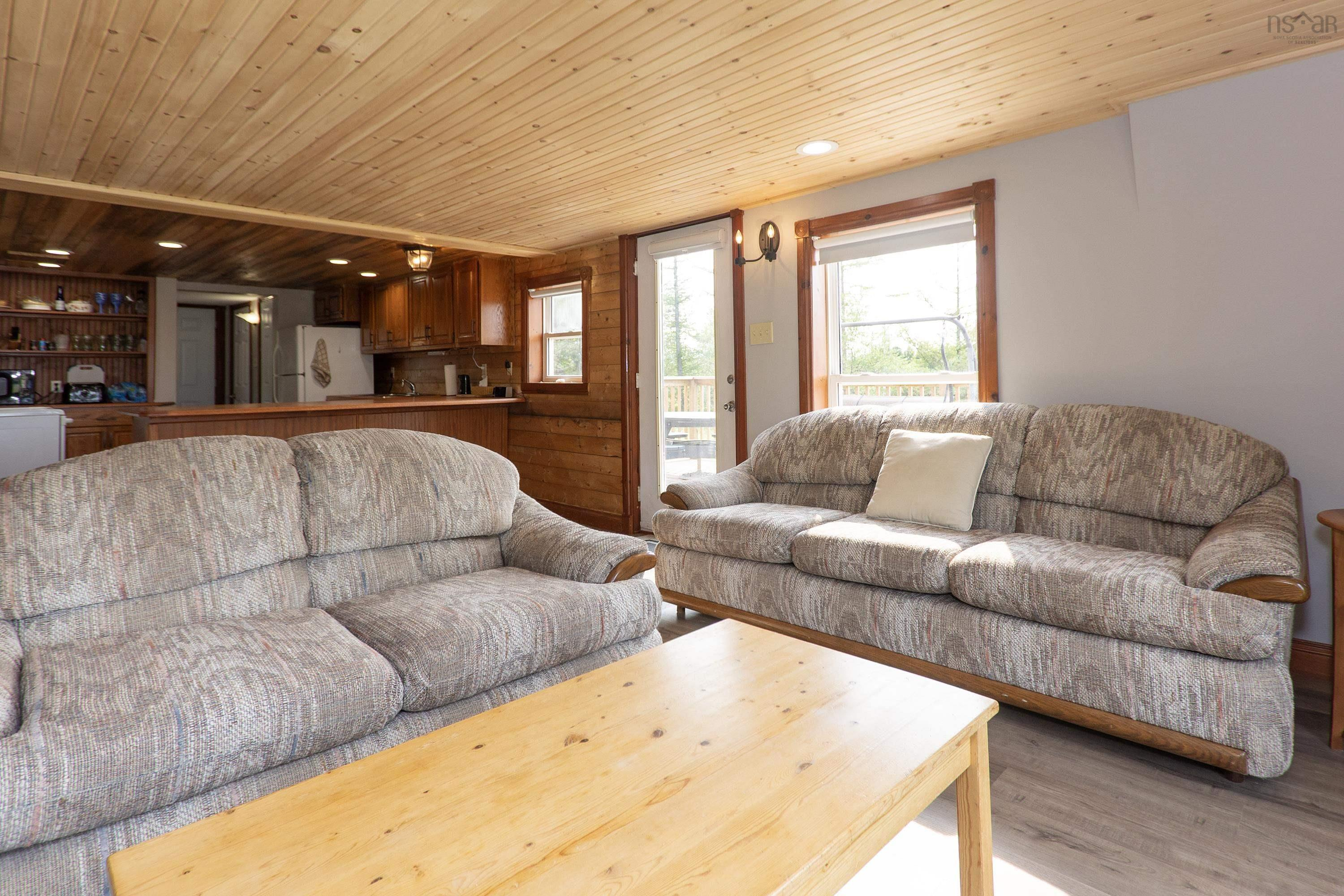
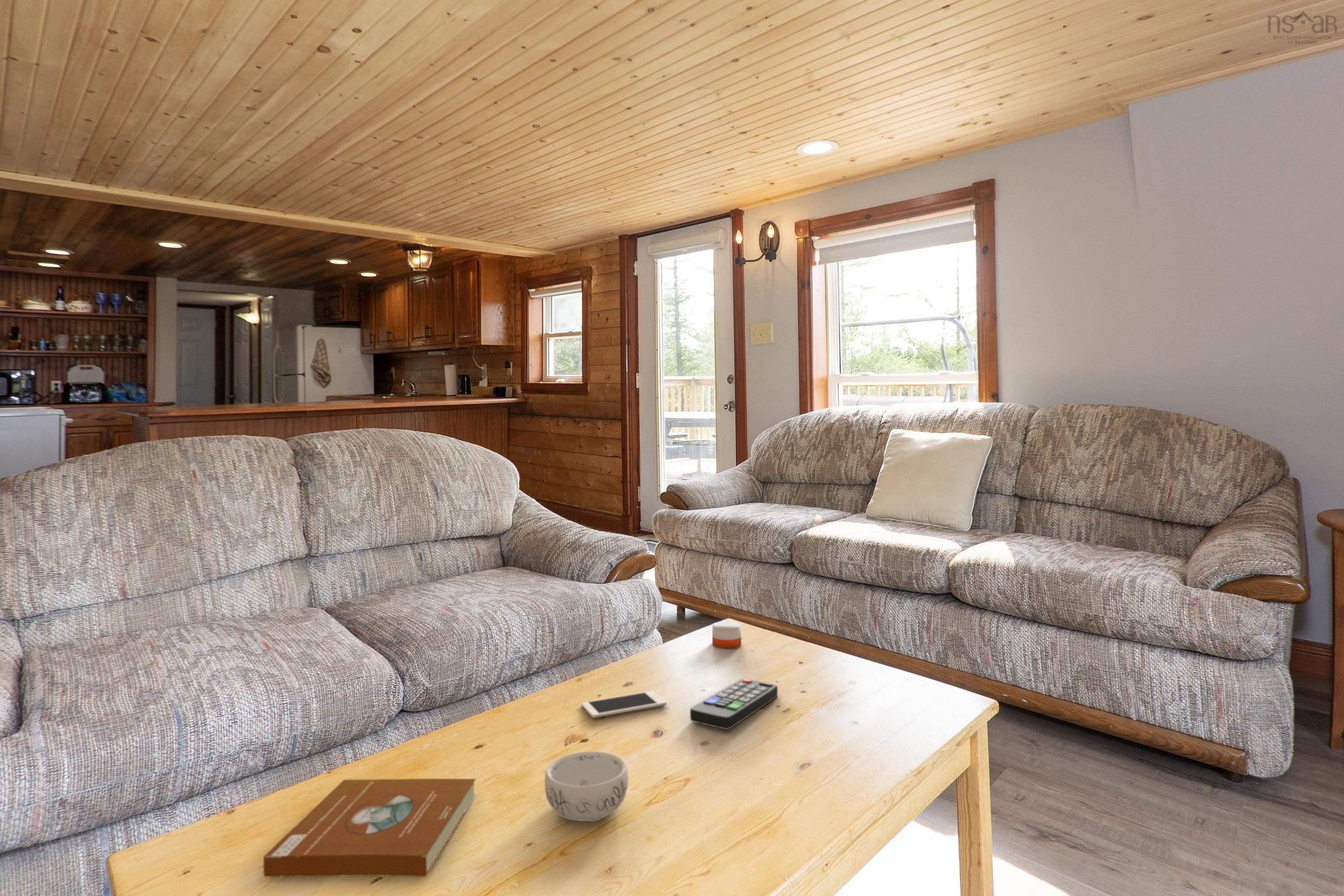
+ remote control (736, 701)
+ decorative bowl (587, 785)
+ book (380, 823)
+ cell phone (624, 704)
+ candle (726, 624)
